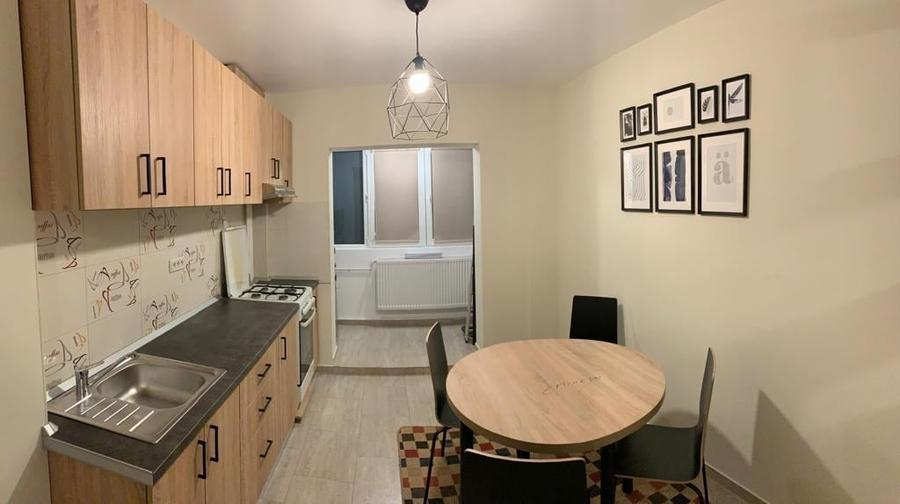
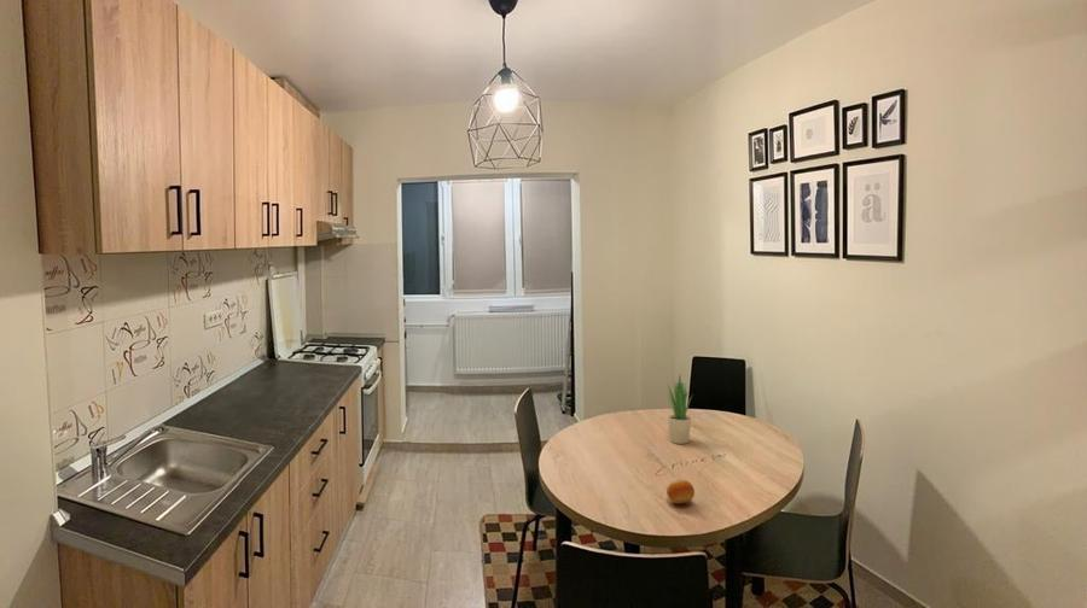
+ fruit (680, 491)
+ potted plant (680, 407)
